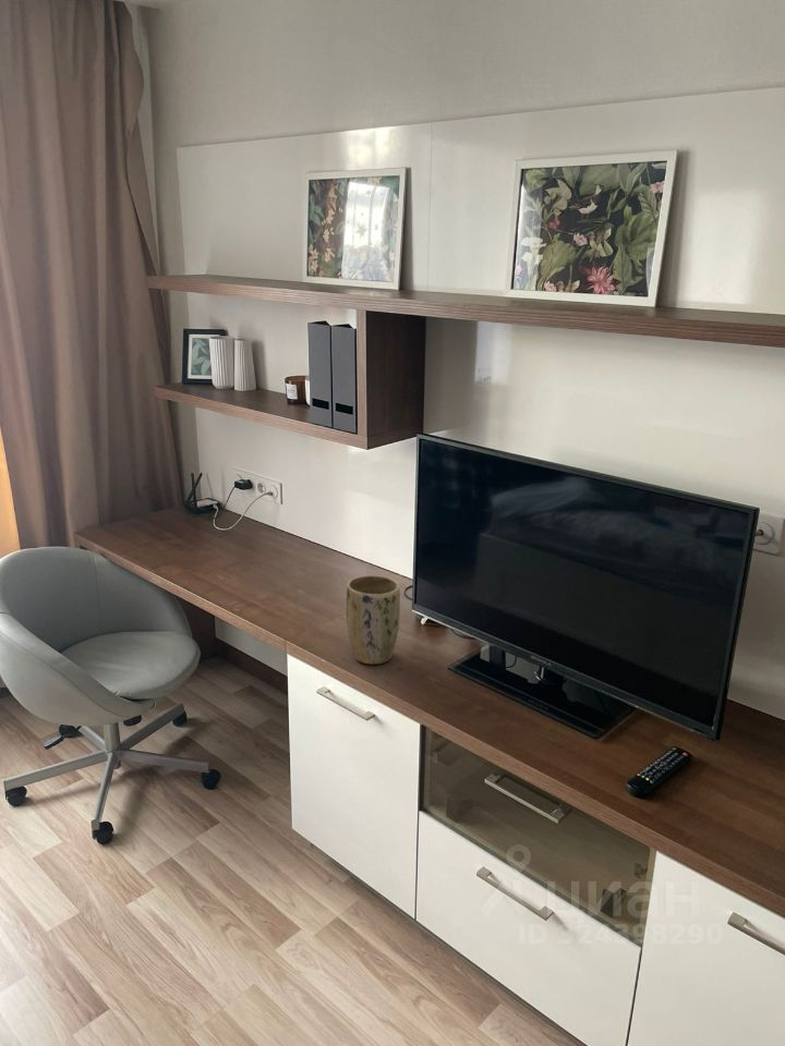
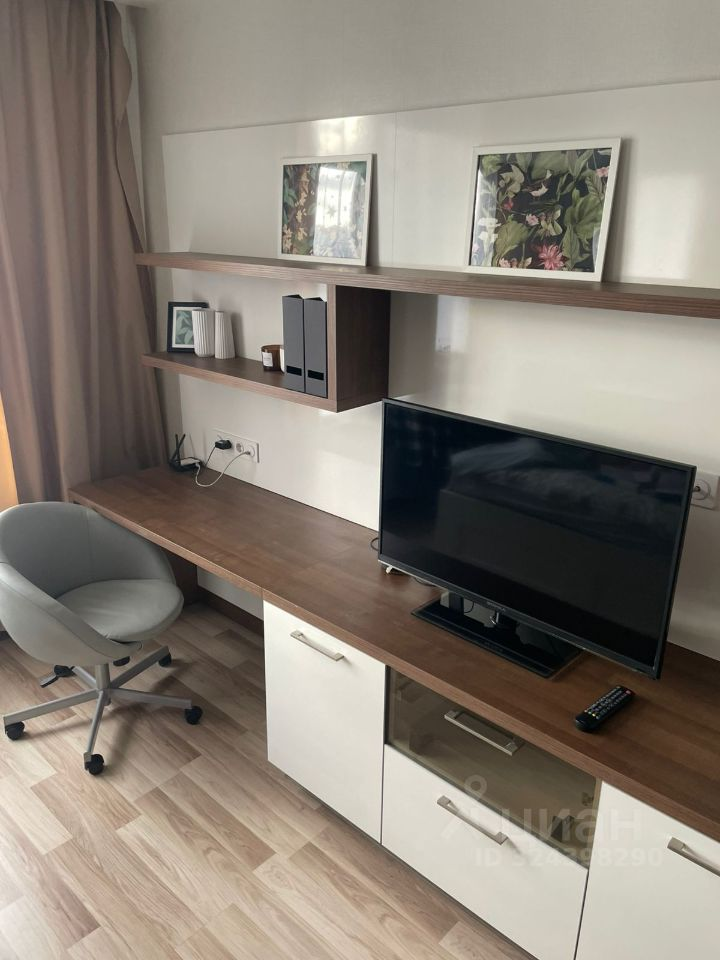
- plant pot (372, 620)
